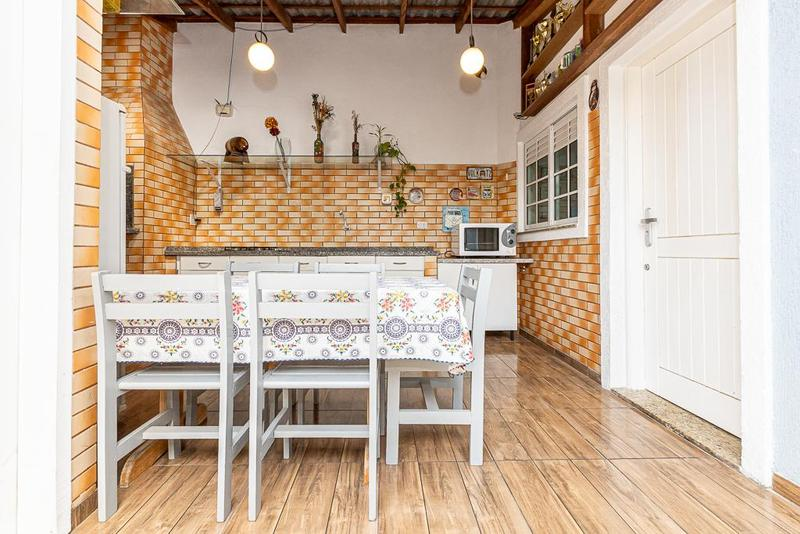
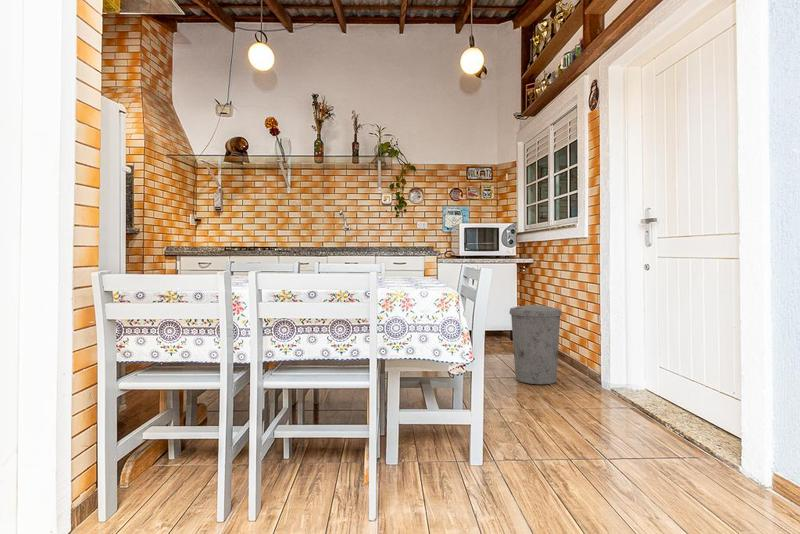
+ trash can (535, 342)
